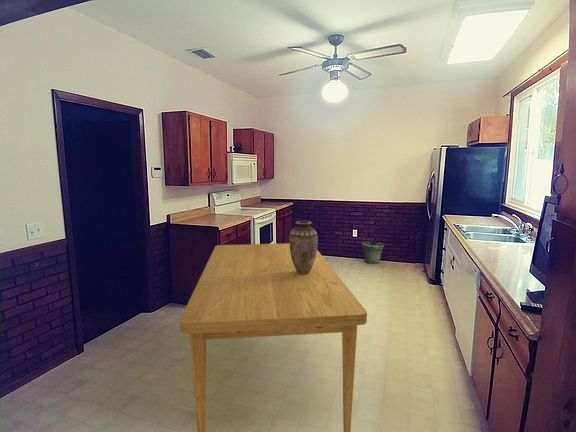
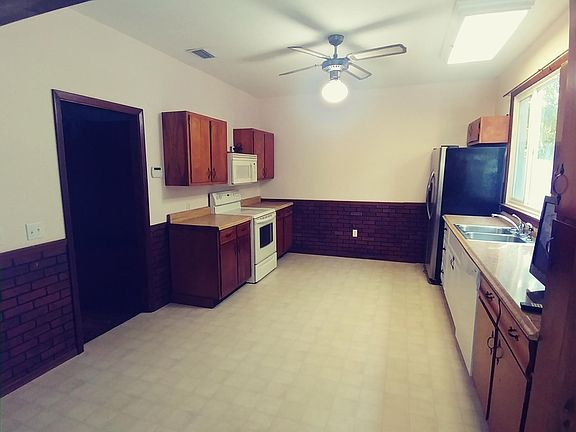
- dining table (269, 320)
- vase (303, 247)
- flower pot (372, 252)
